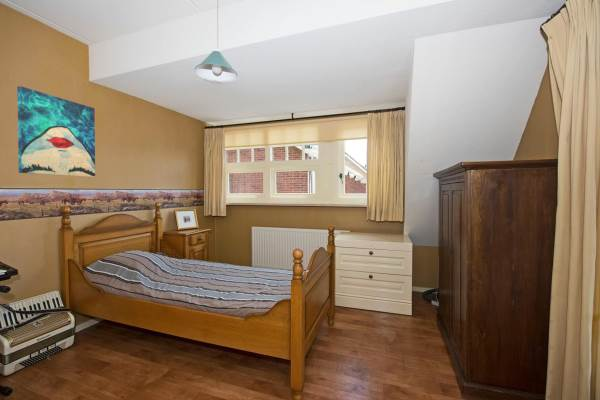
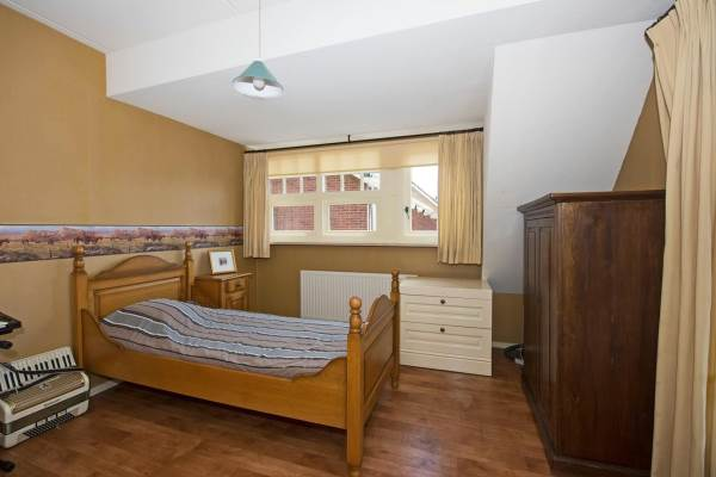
- wall art (60, 137)
